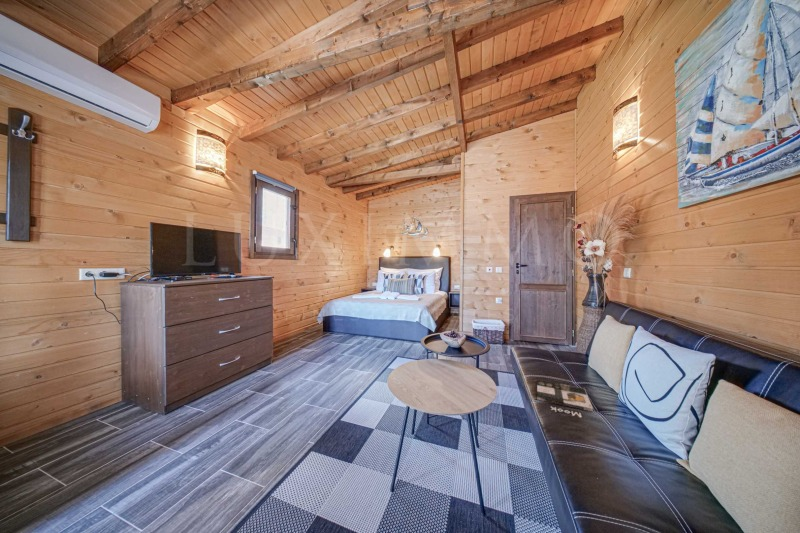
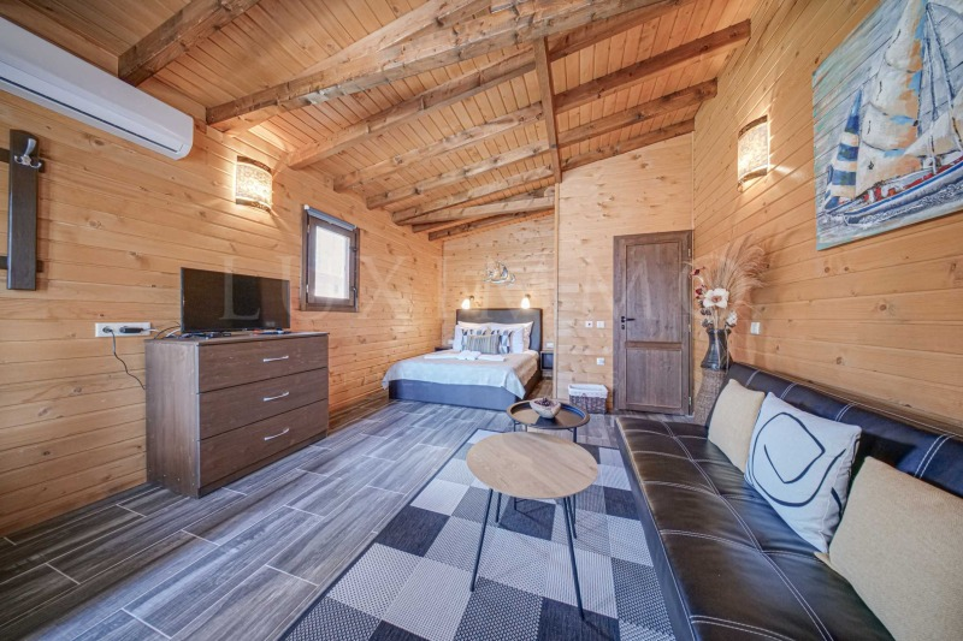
- magazine (562, 397)
